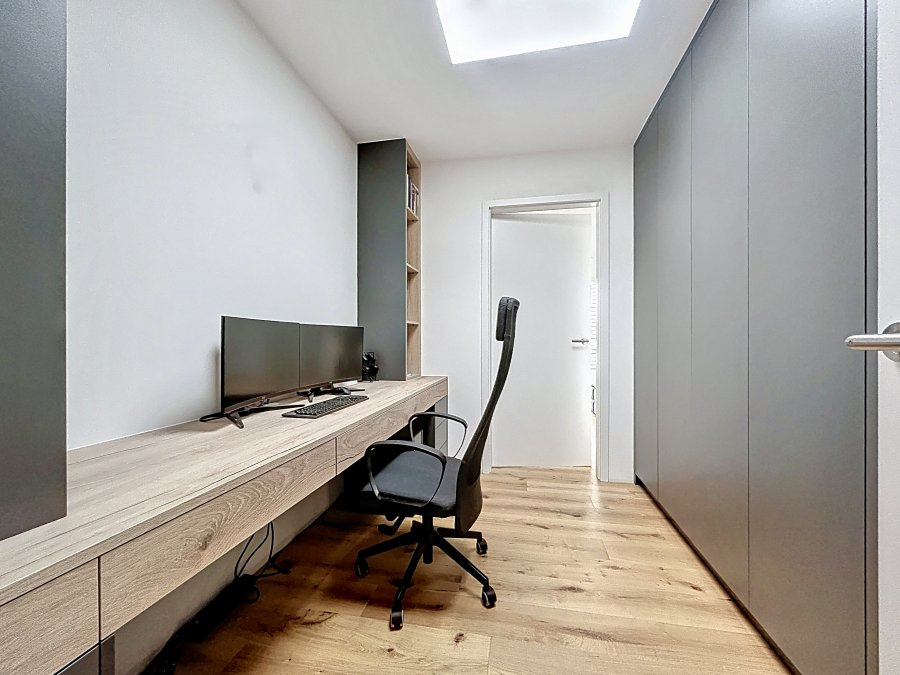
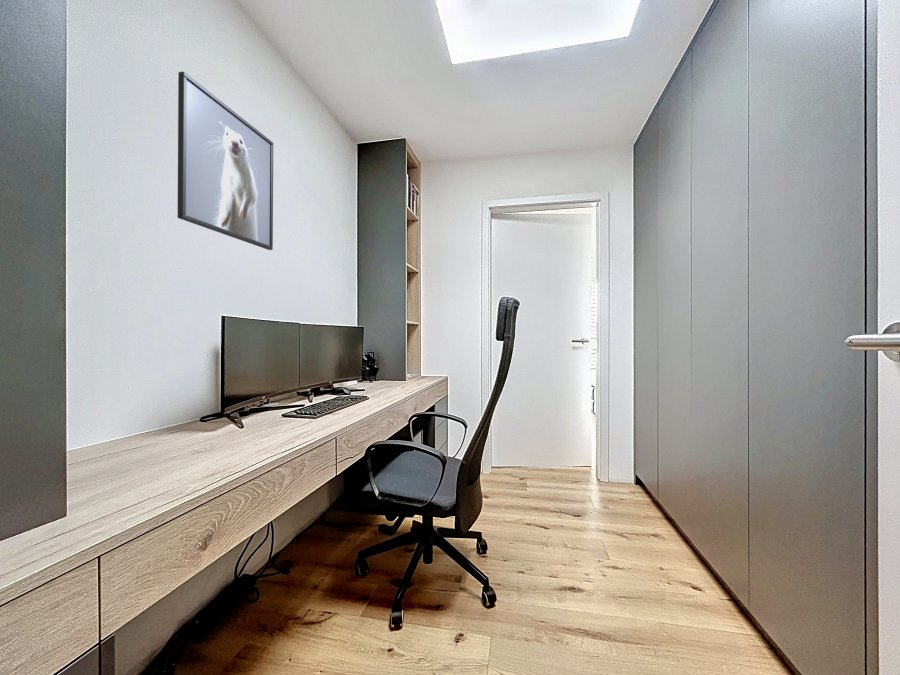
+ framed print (232, 174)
